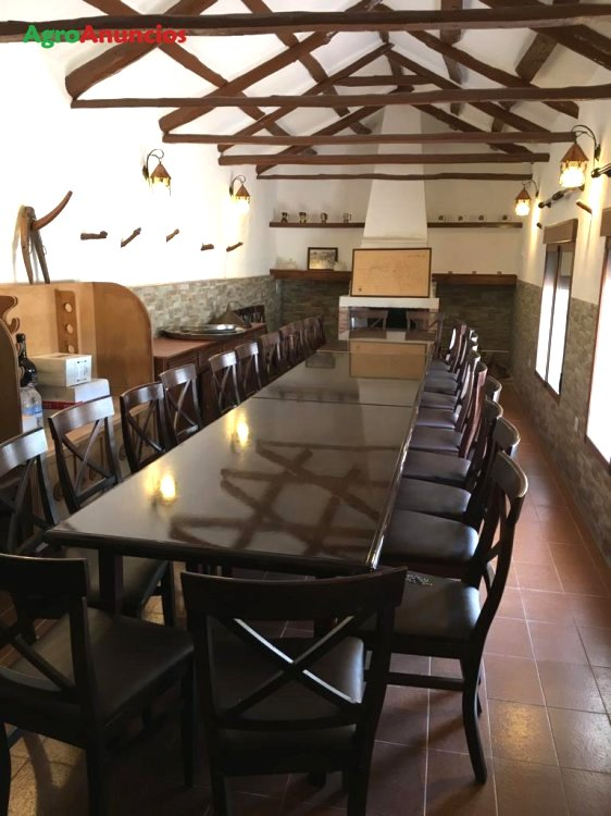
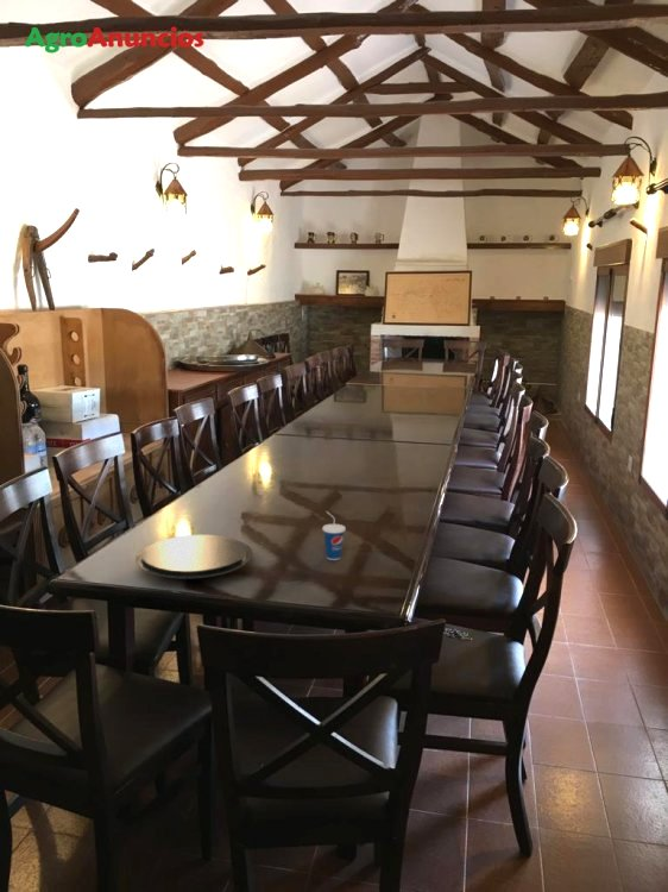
+ cup (333, 534)
+ plate (195, 561)
